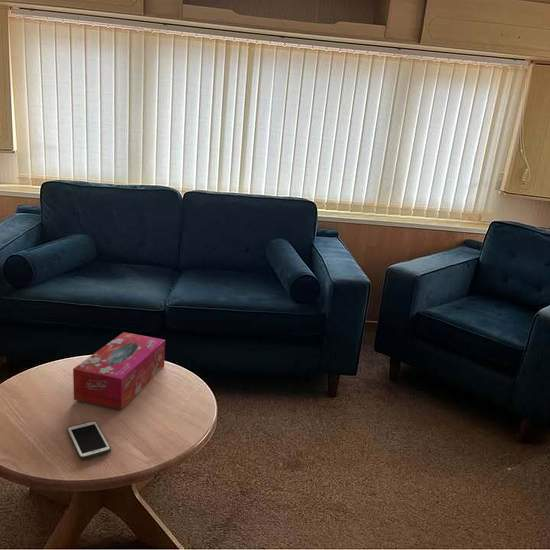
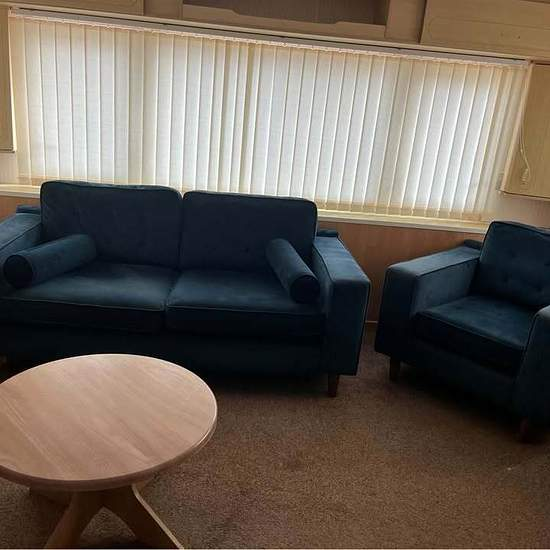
- tissue box (122, 367)
- cell phone (88, 439)
